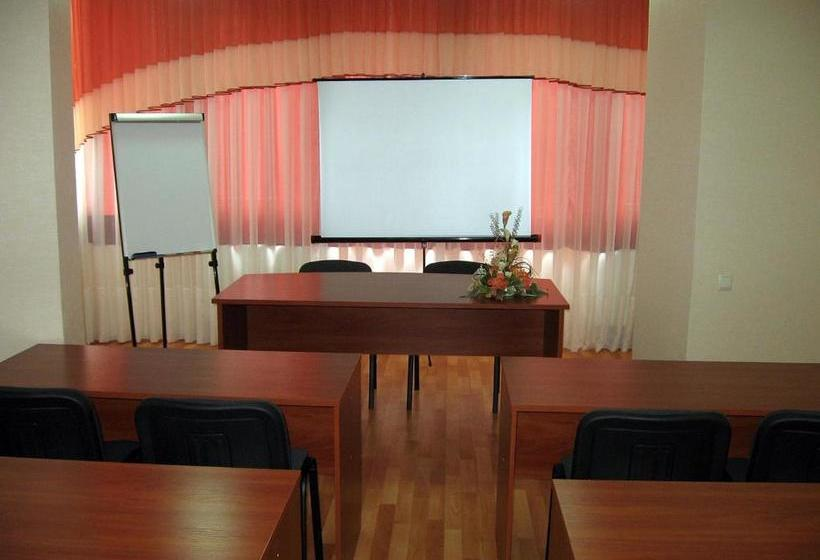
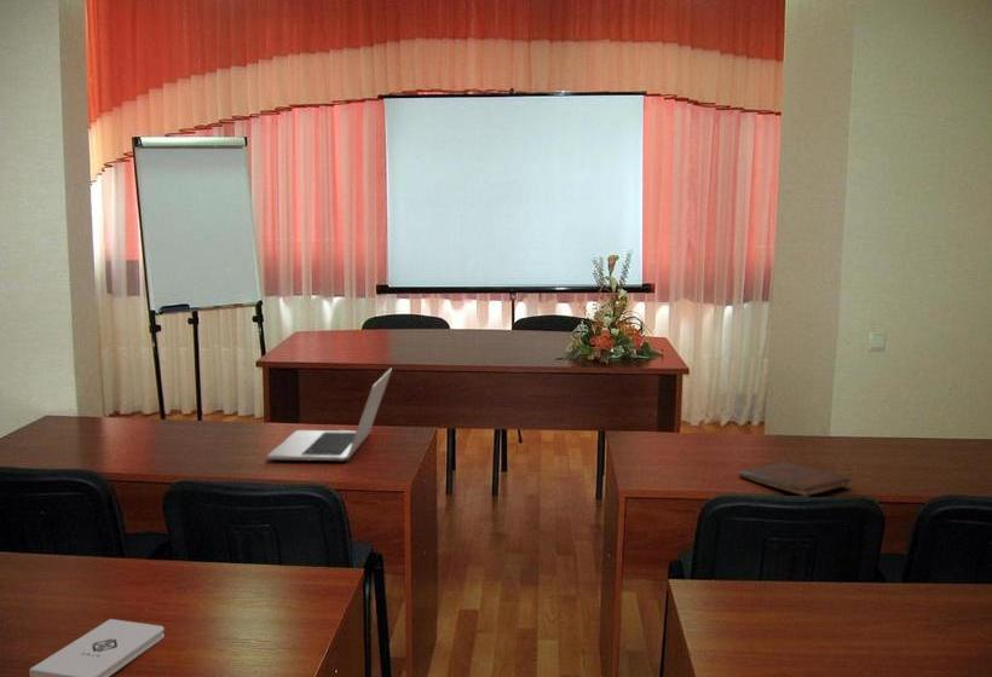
+ book (794, 478)
+ laptop (331, 430)
+ notepad (102, 650)
